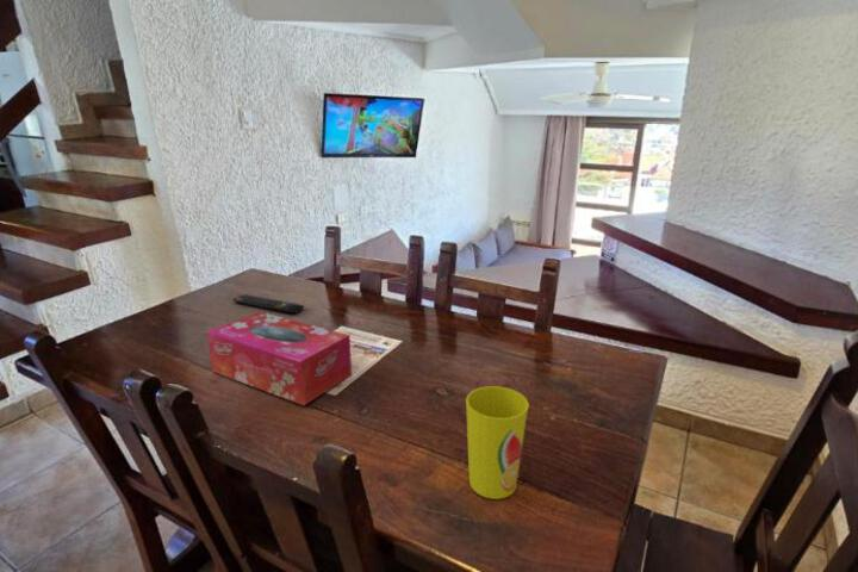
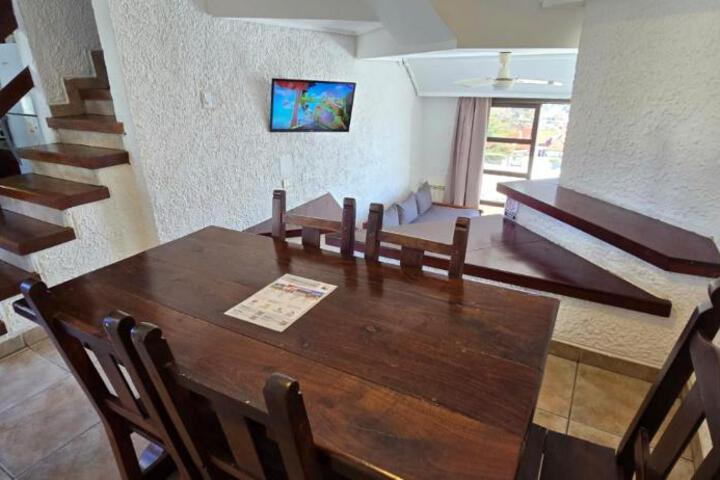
- remote control (267, 304)
- tissue box (279, 353)
- cup (495, 442)
